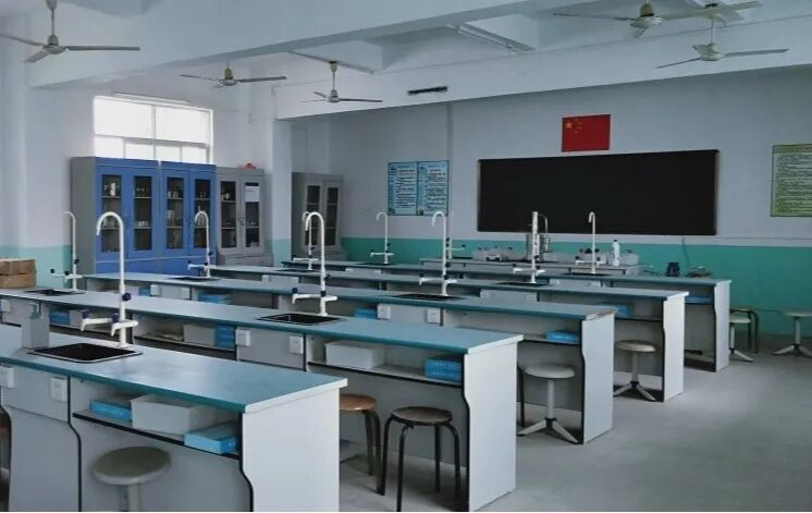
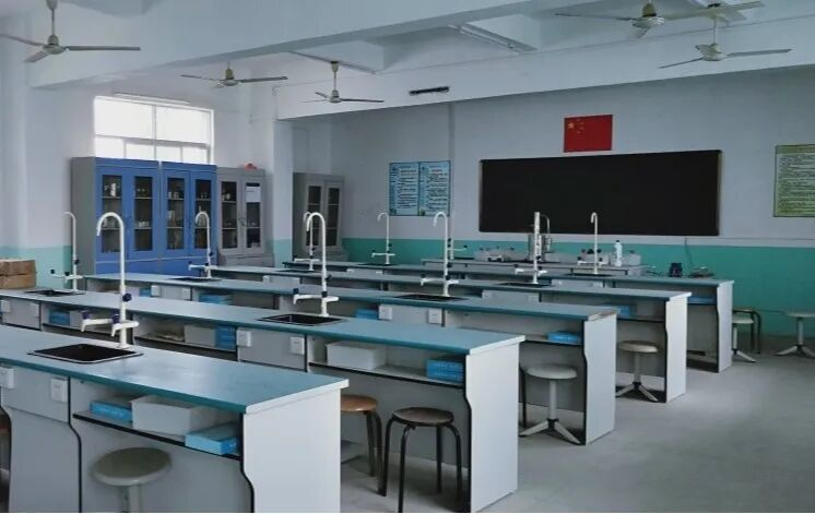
- soap bottle (35, 325)
